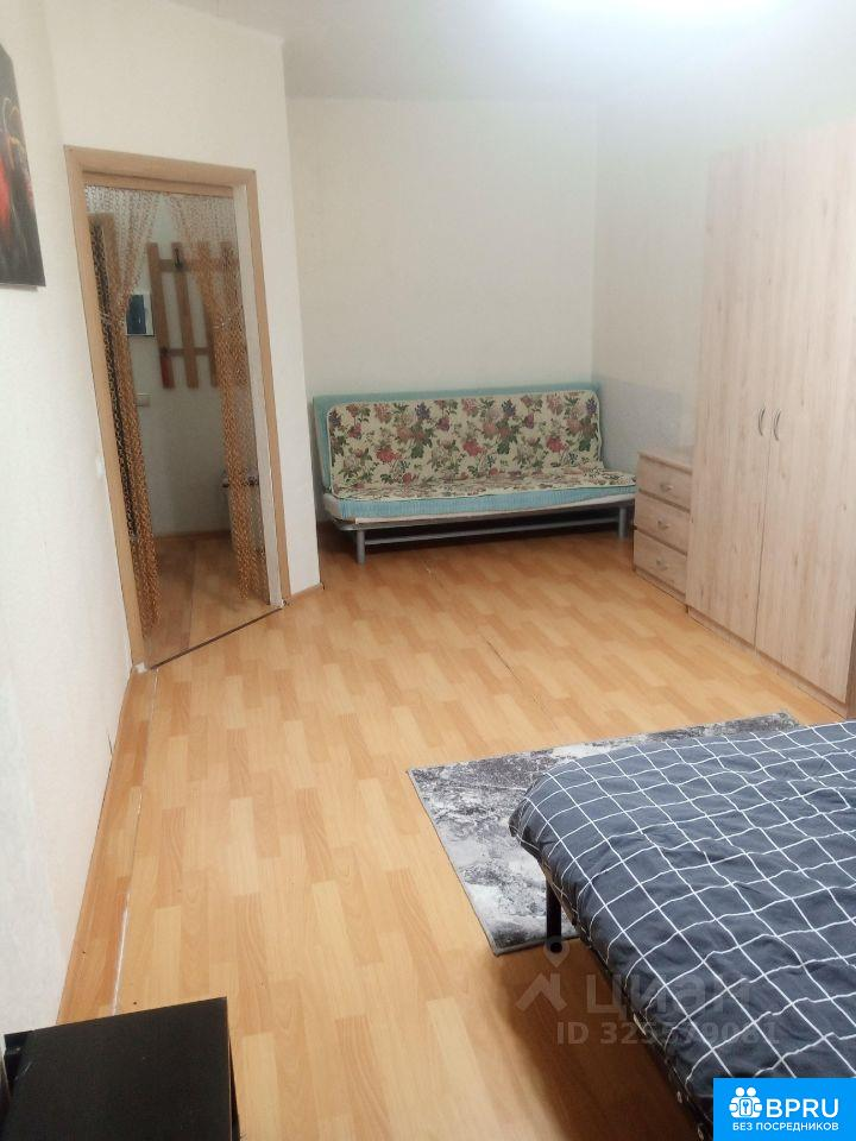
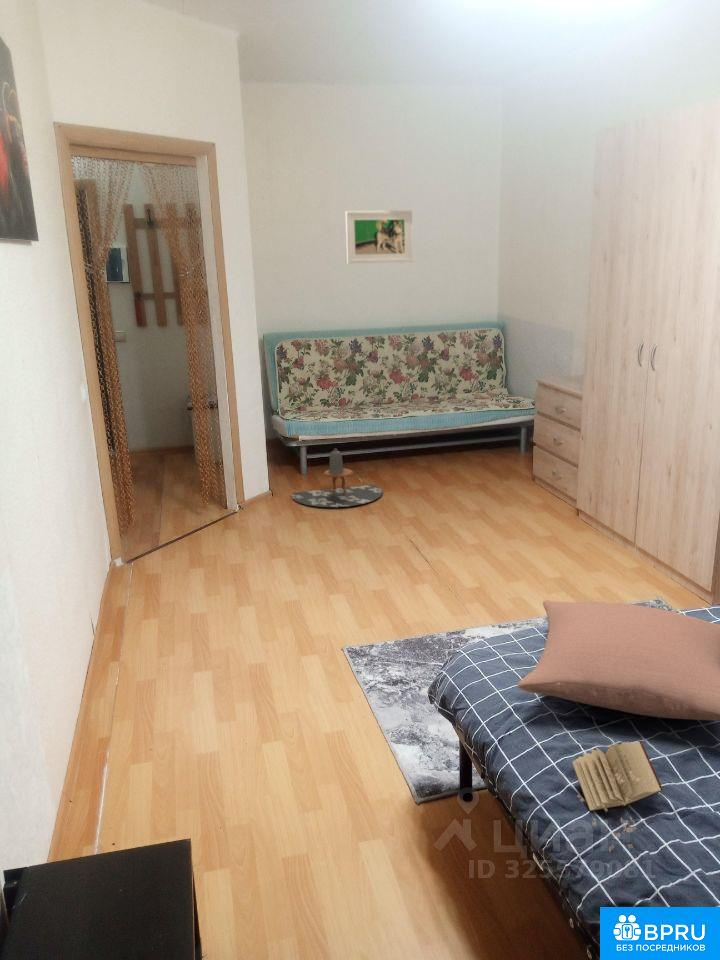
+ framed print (379, 237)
+ book (614, 797)
+ side table (336, 470)
+ pillow (630, 652)
